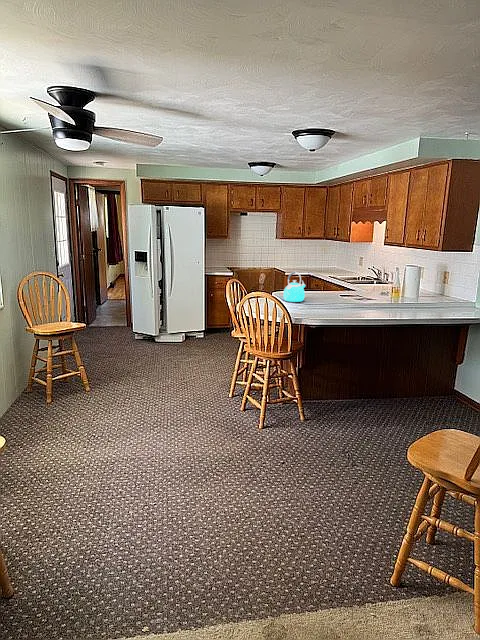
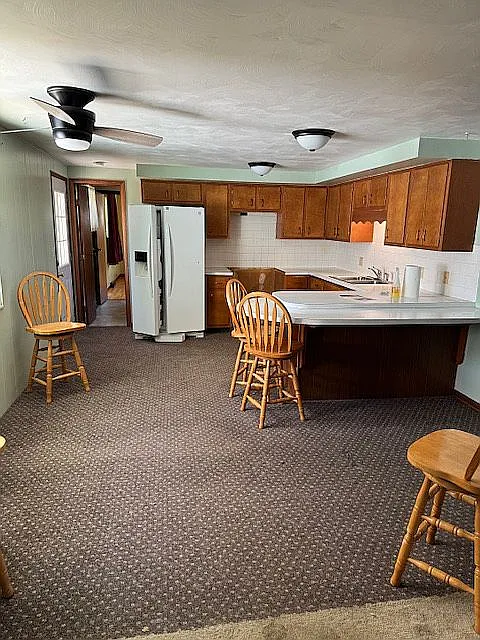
- kettle (296, 285)
